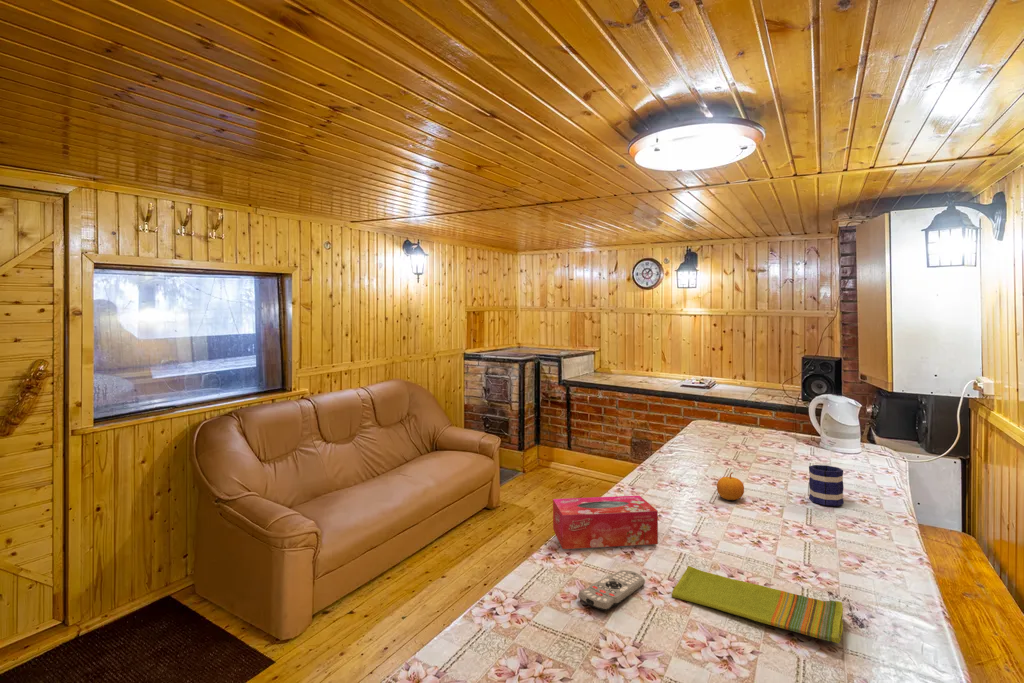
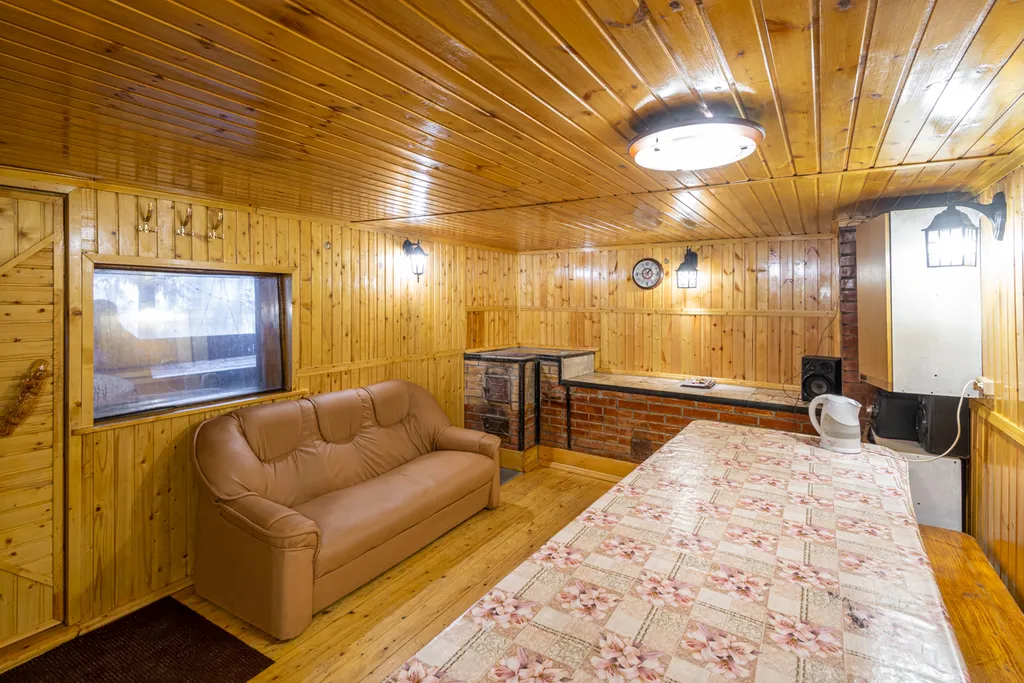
- tissue box (603, 520)
- remote control (614, 588)
- mug (826, 483)
- dish towel (754, 599)
- fruit (730, 485)
